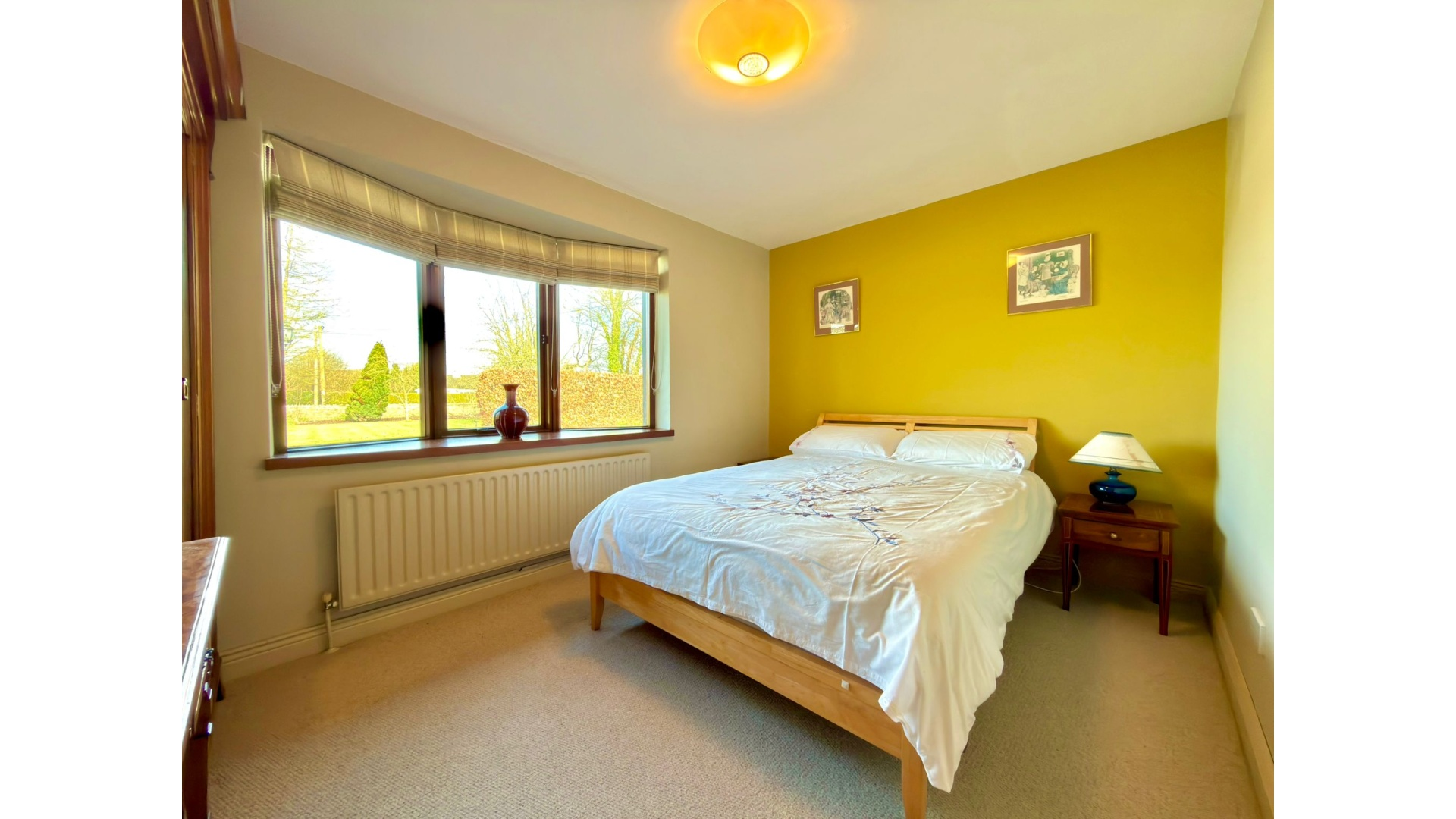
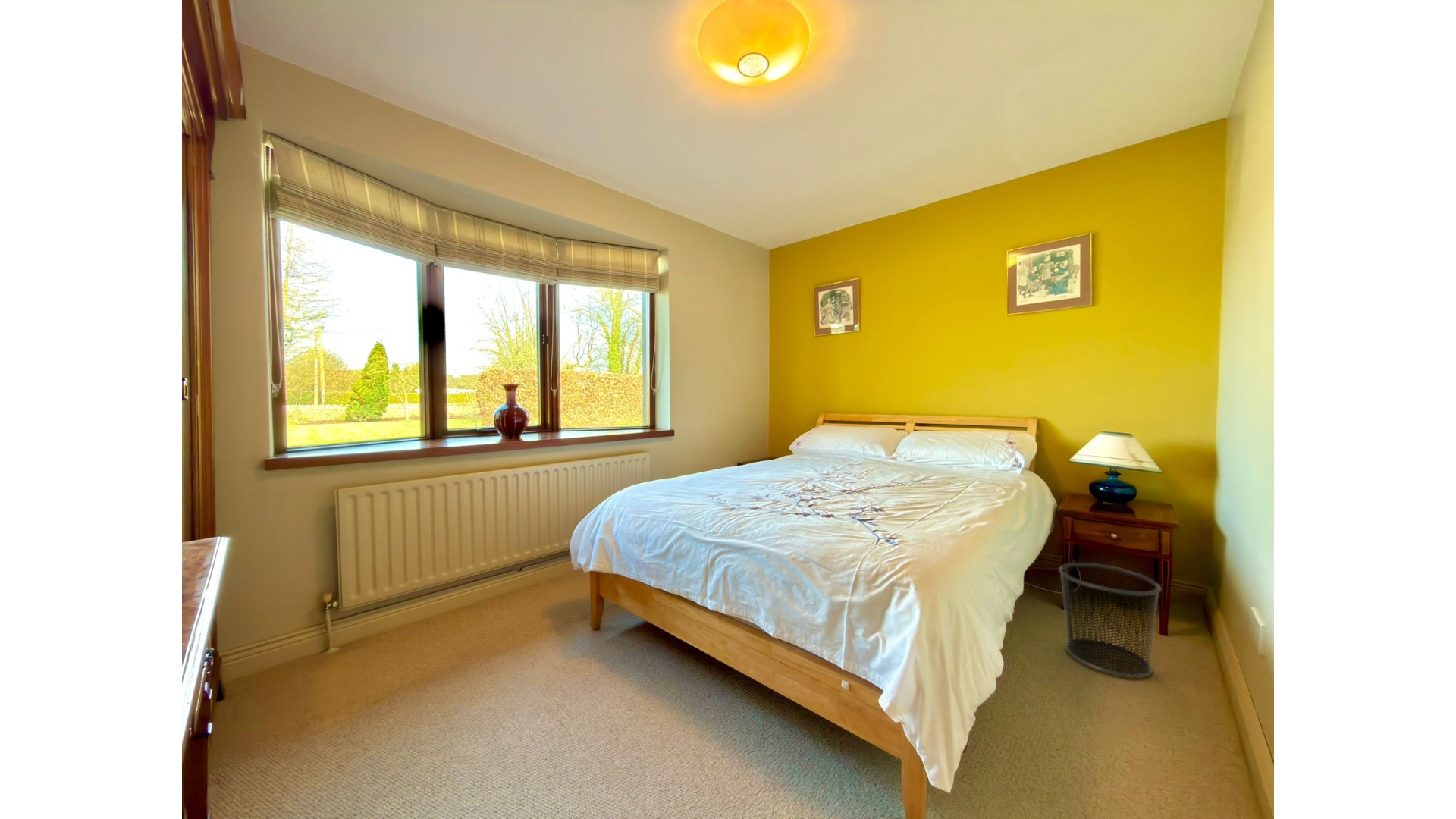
+ waste bin (1106, 617)
